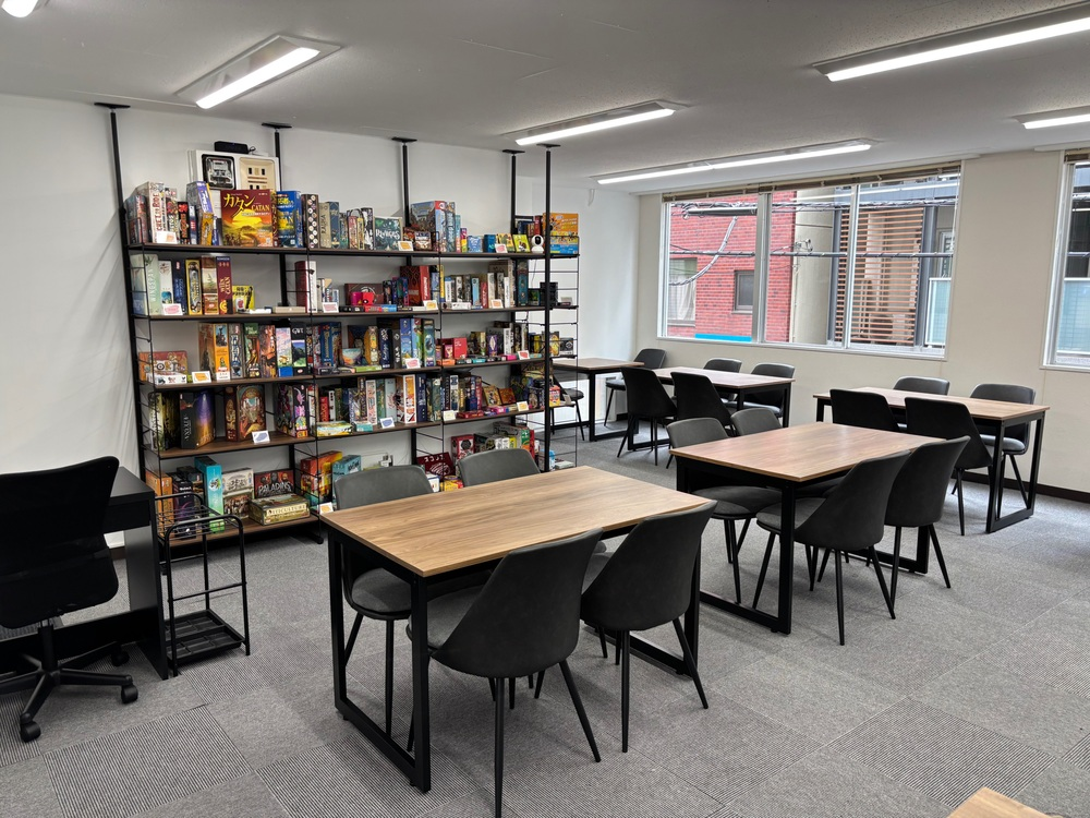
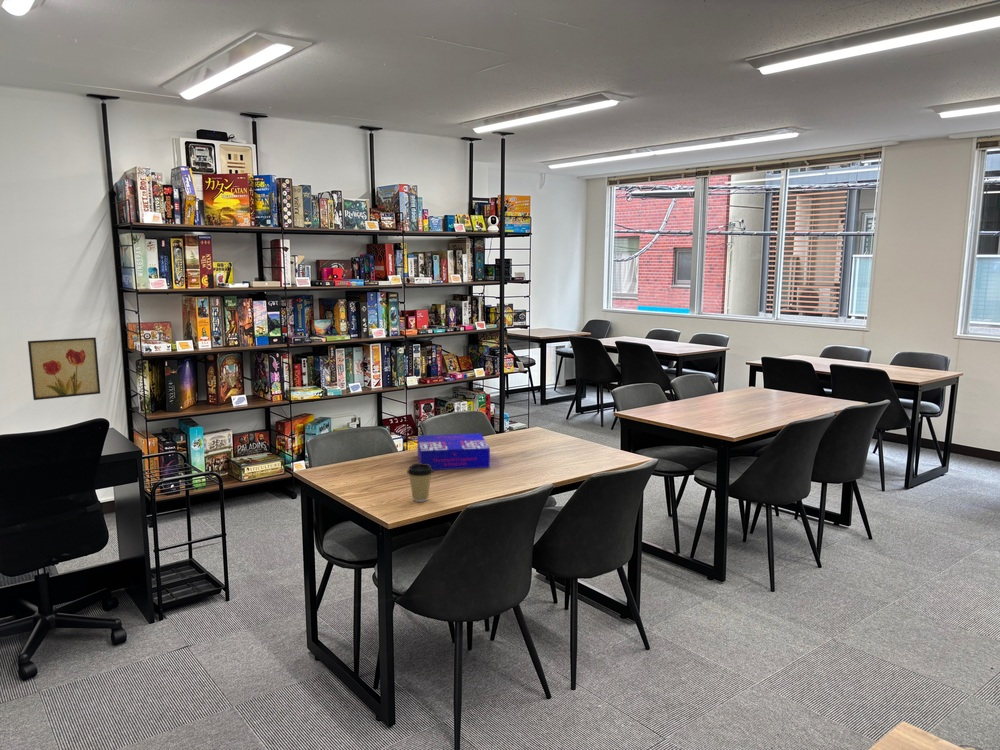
+ board game (452, 451)
+ wall art (64, 368)
+ coffee cup (420, 483)
